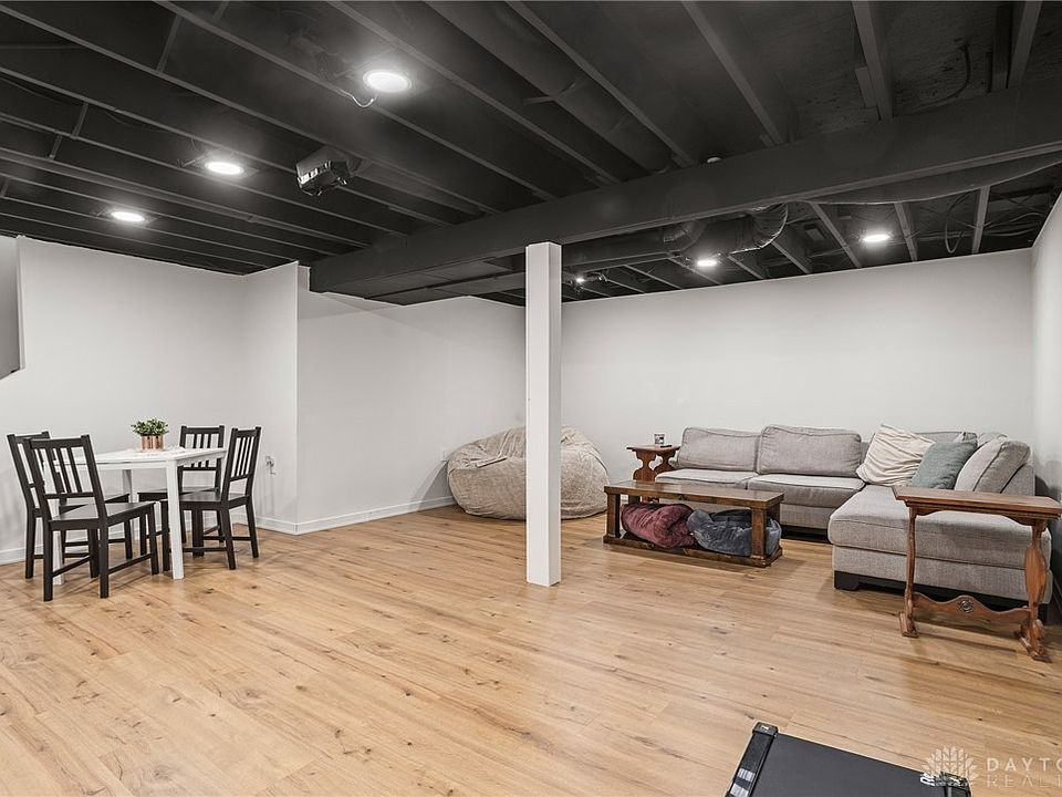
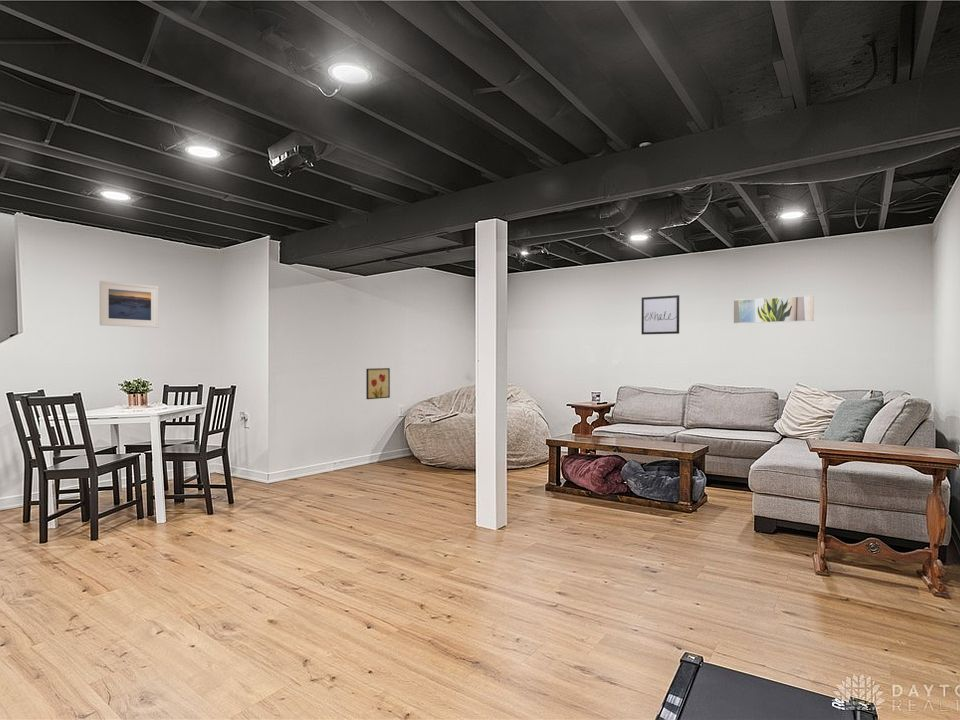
+ wall art (660, 315)
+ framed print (772, 310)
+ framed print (130, 305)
+ wall art (377, 383)
